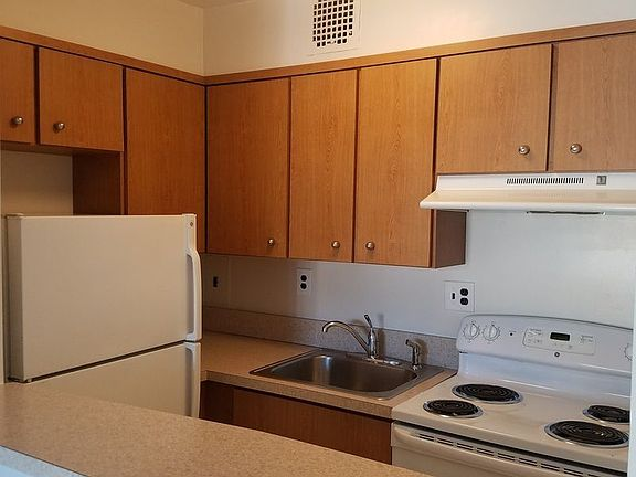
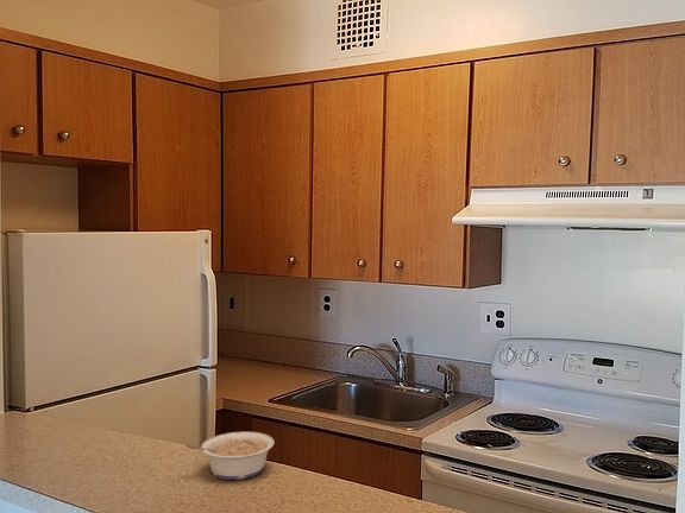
+ legume (235, 455)
